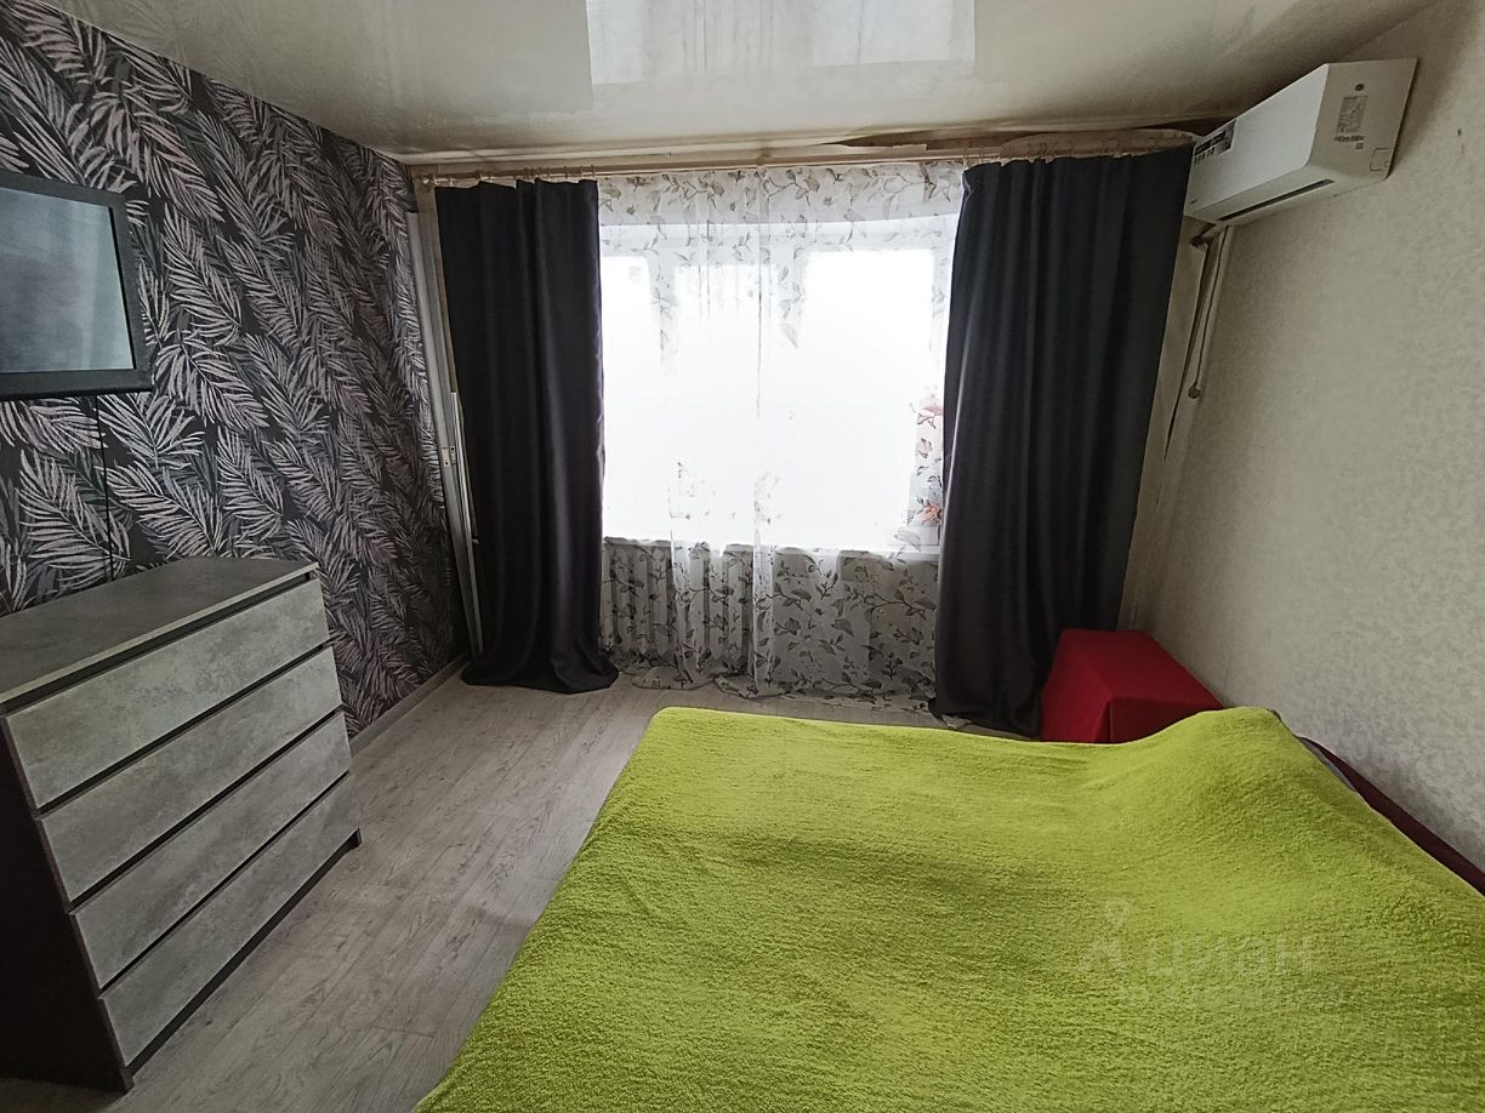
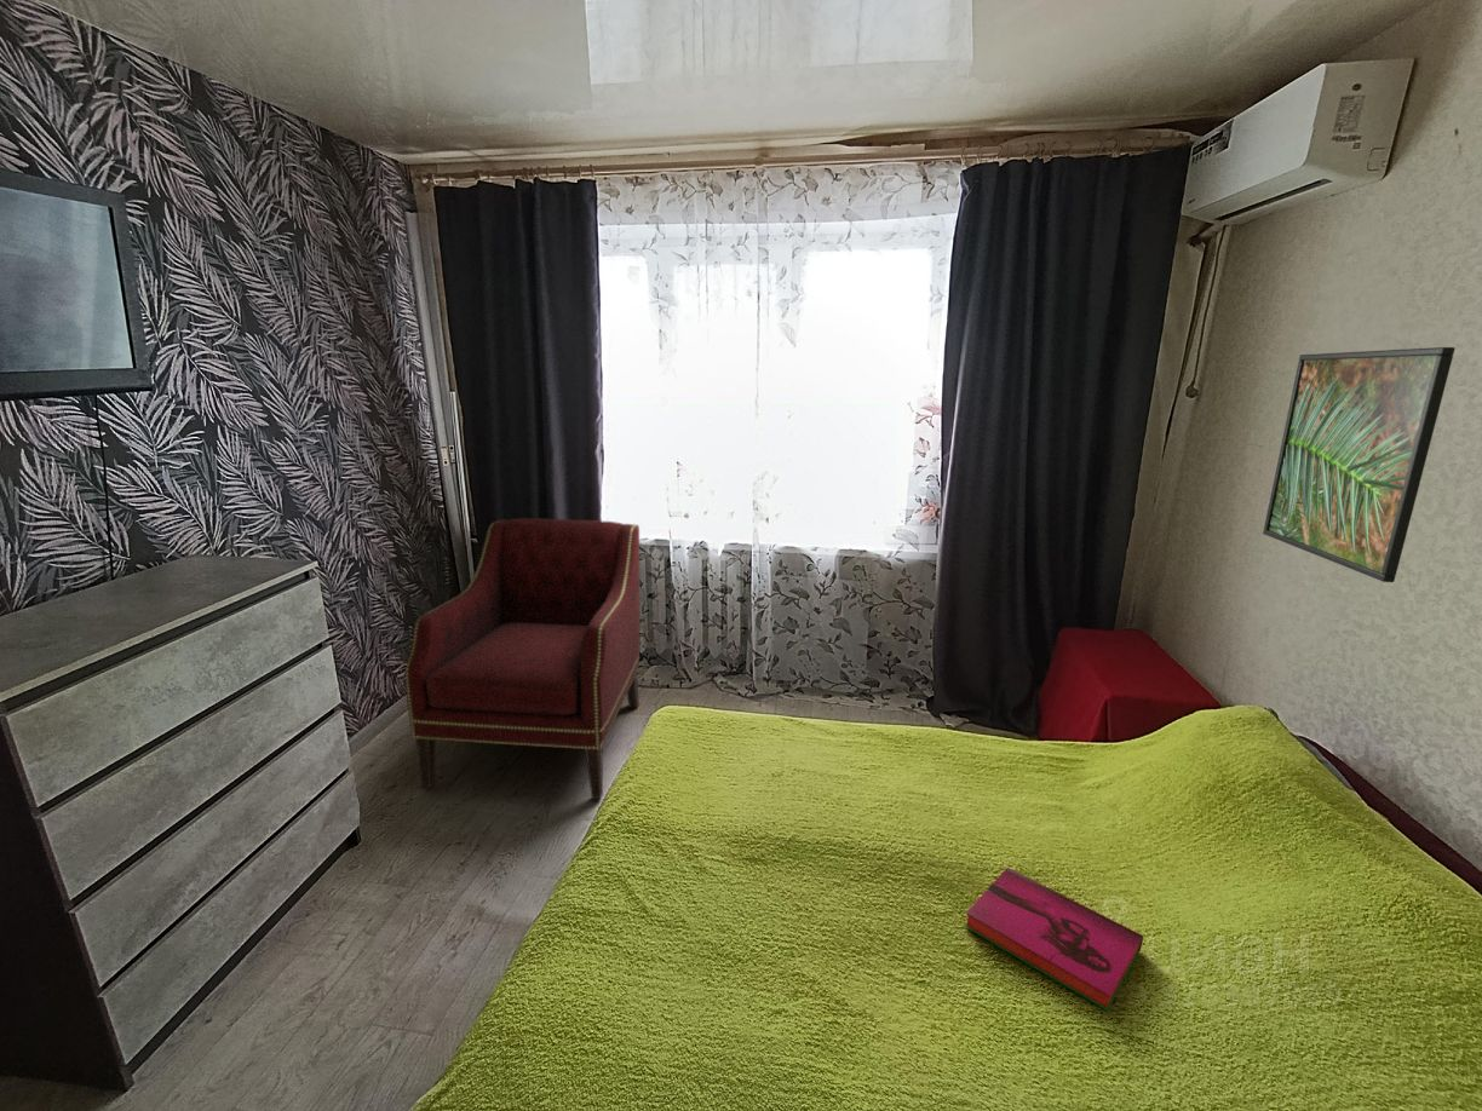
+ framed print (1342, 456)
+ armchair (540, 643)
+ hardback book (1052, 929)
